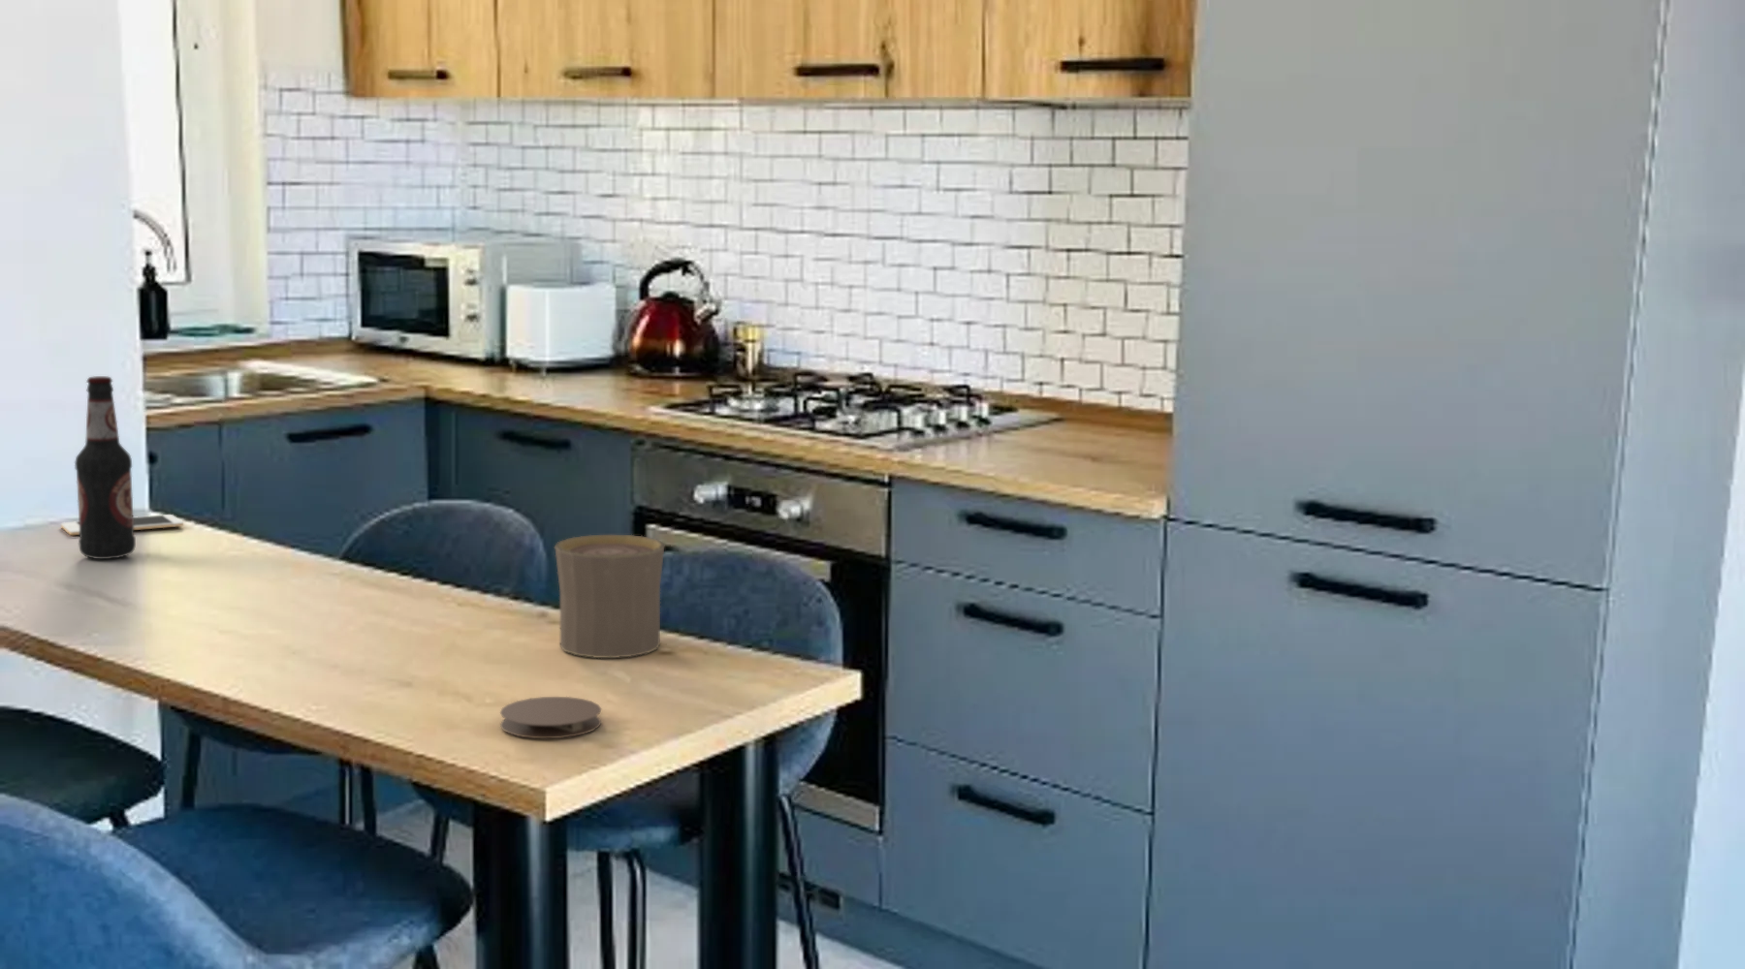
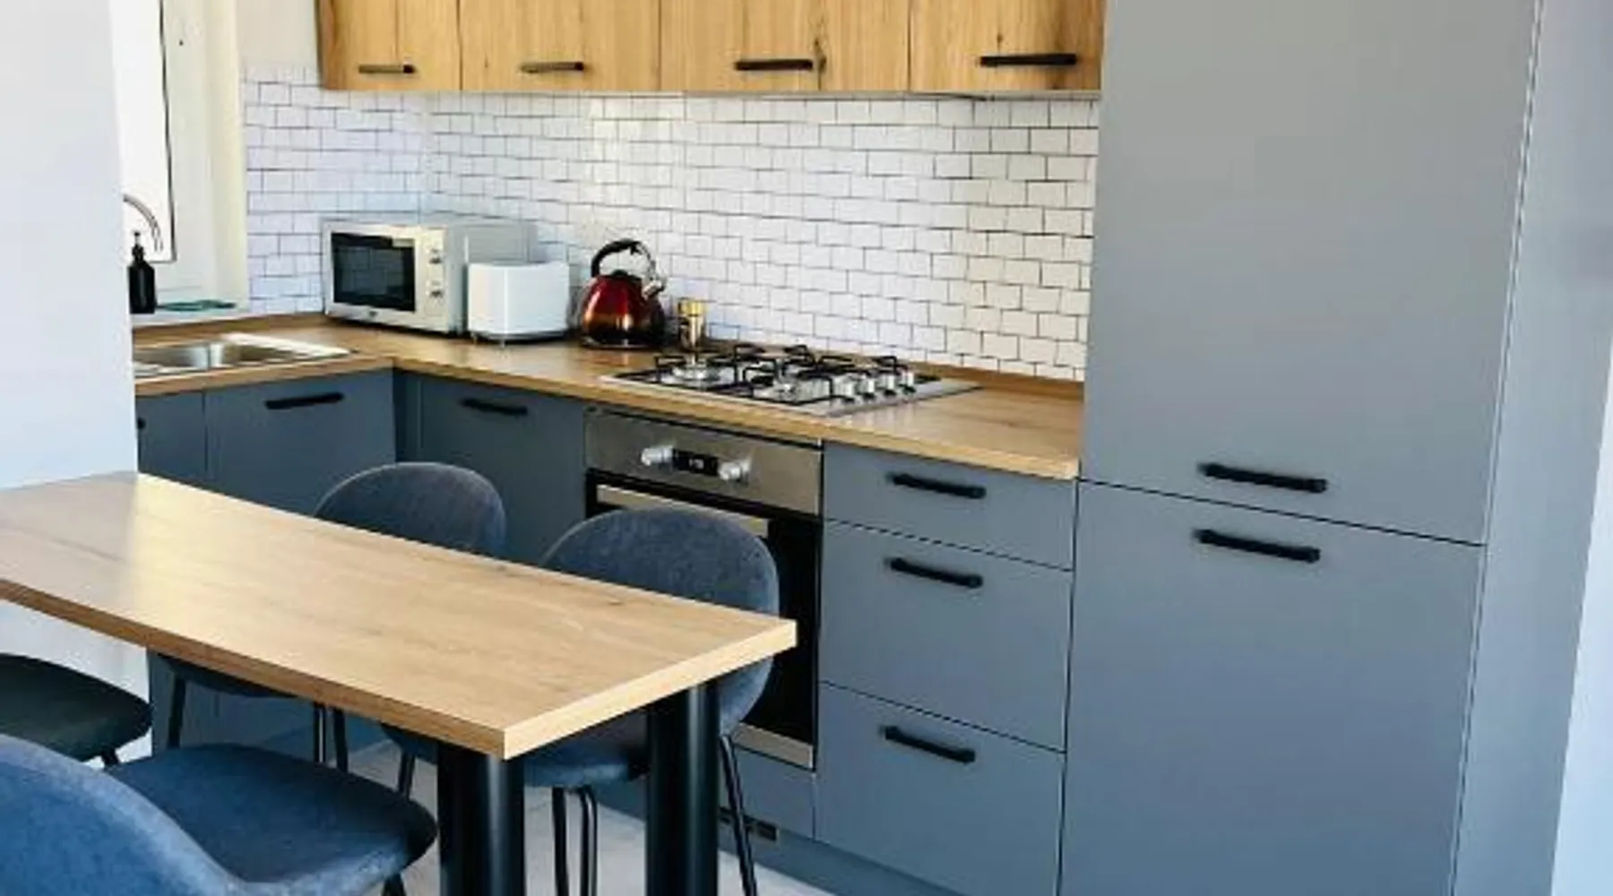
- bottle (104, 467)
- coaster (550, 717)
- cell phone (134, 524)
- cup (610, 595)
